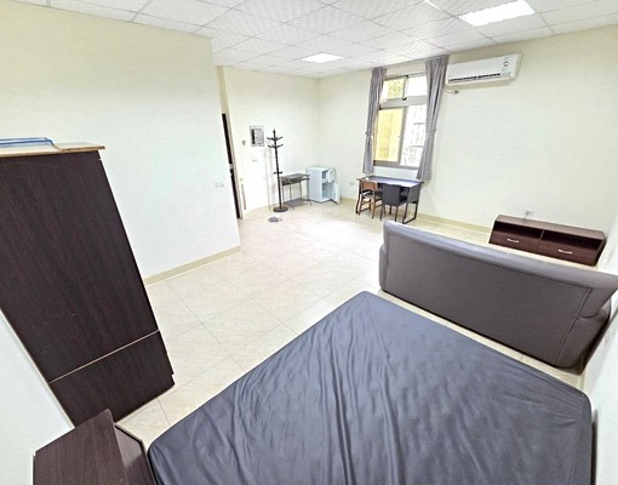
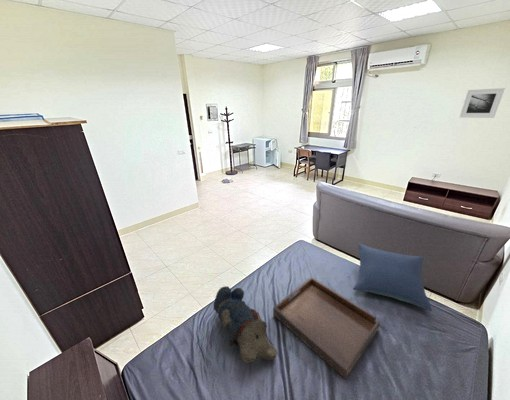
+ teddy bear (244, 321)
+ pillow (389, 272)
+ serving tray (324, 317)
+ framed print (480, 103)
